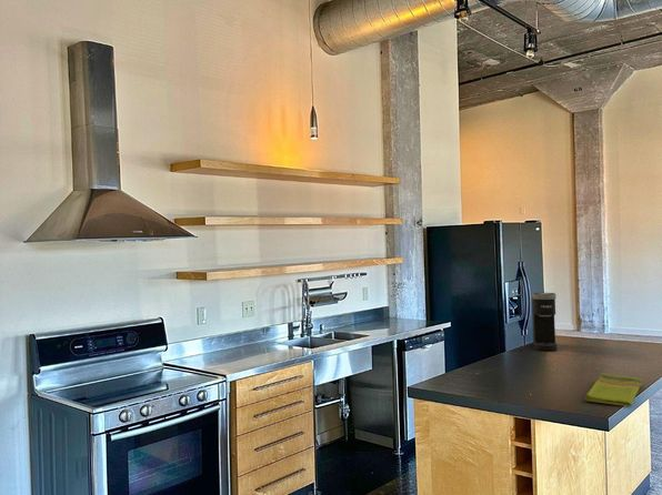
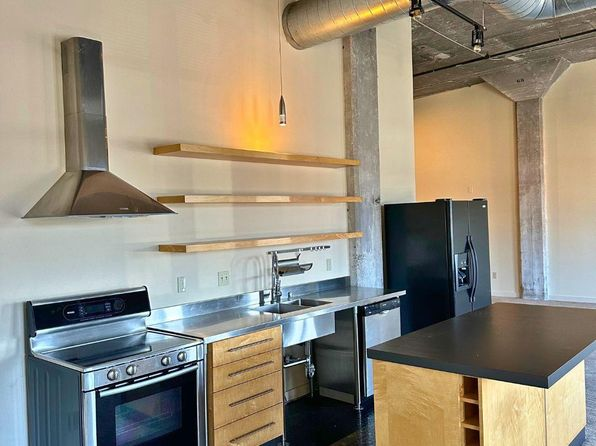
- coffee maker (543, 320)
- dish towel (614, 388)
